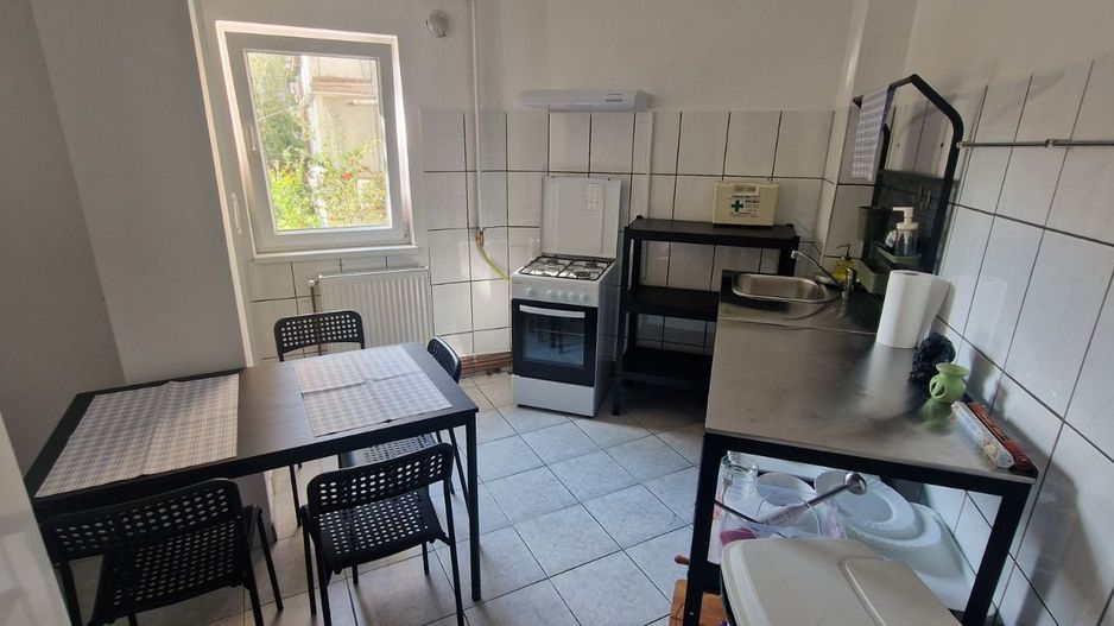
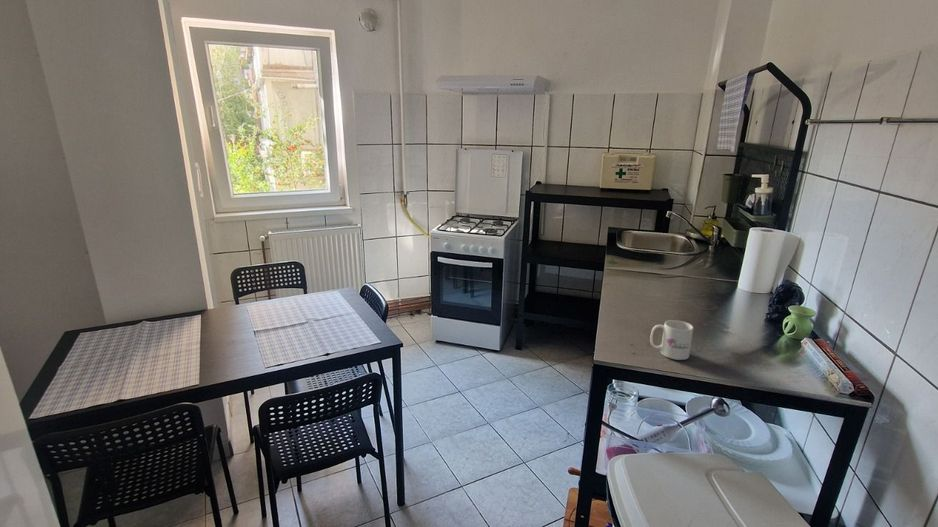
+ mug (670, 338)
